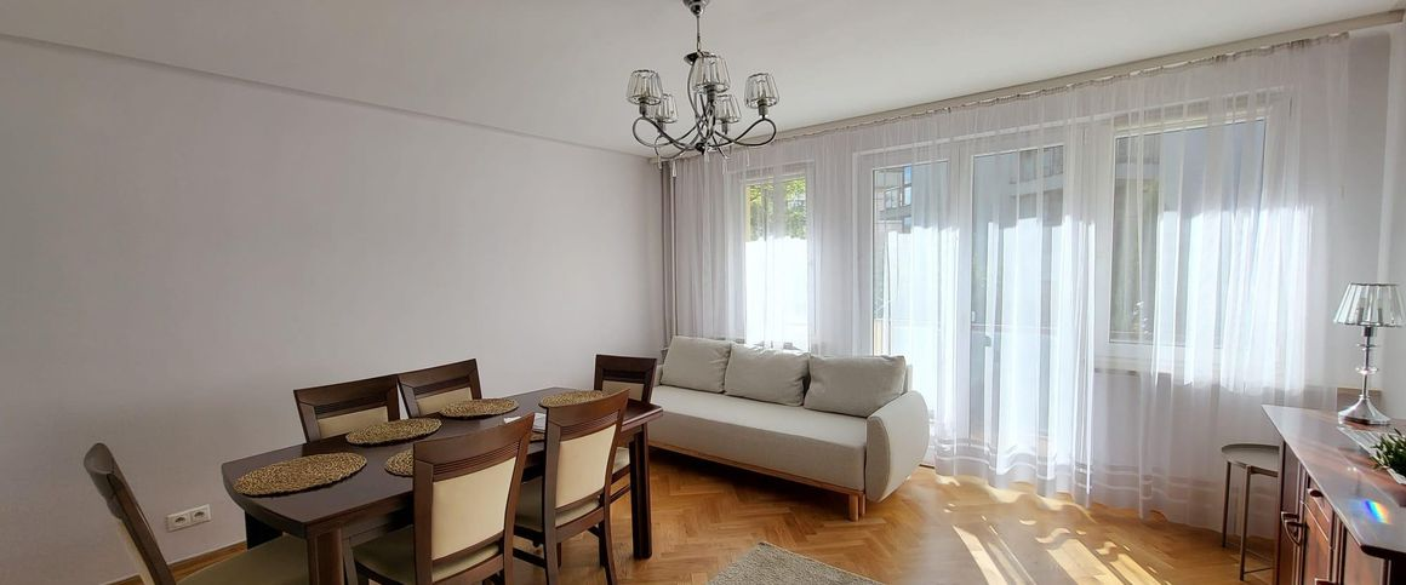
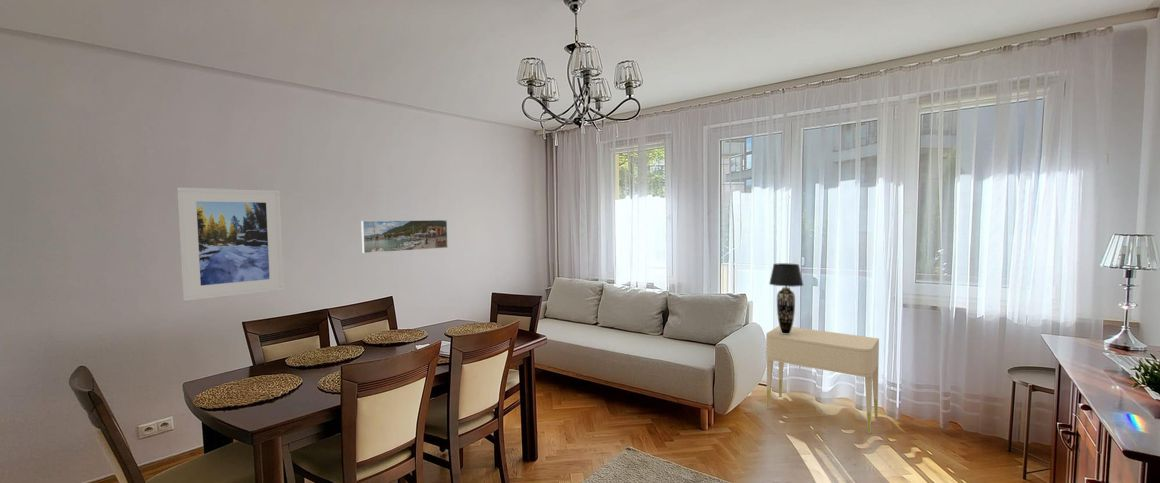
+ nightstand (822, 369)
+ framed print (407, 235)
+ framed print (234, 242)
+ table lamp (785, 298)
